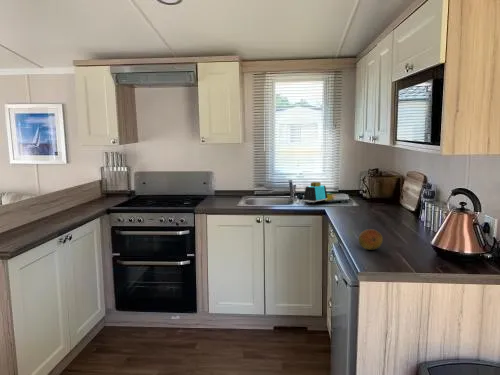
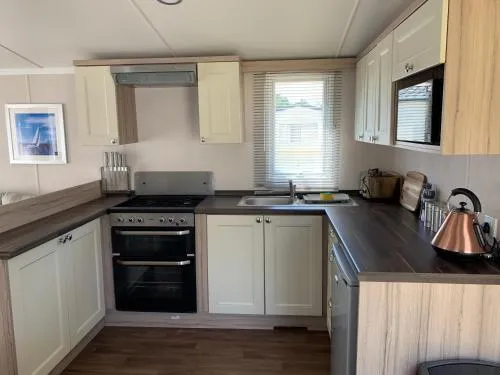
- toaster (315, 192)
- fruit (369, 238)
